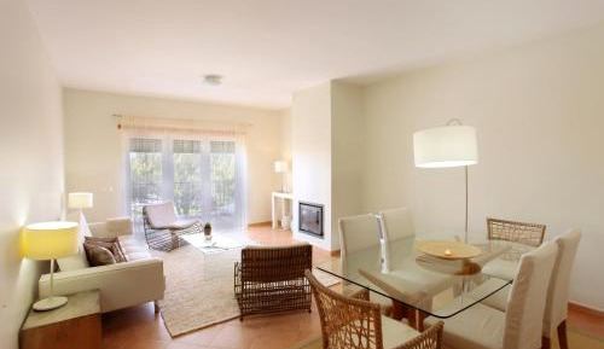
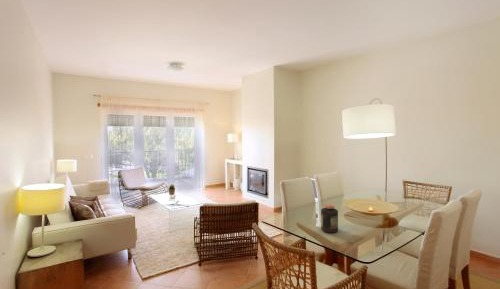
+ jar (329, 217)
